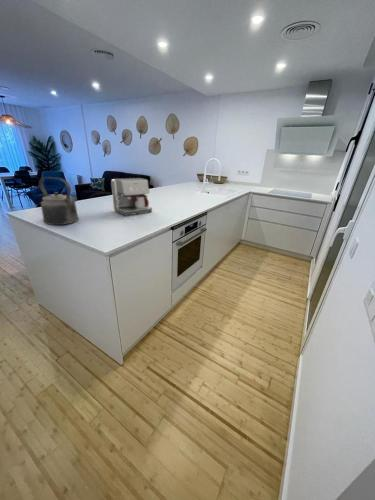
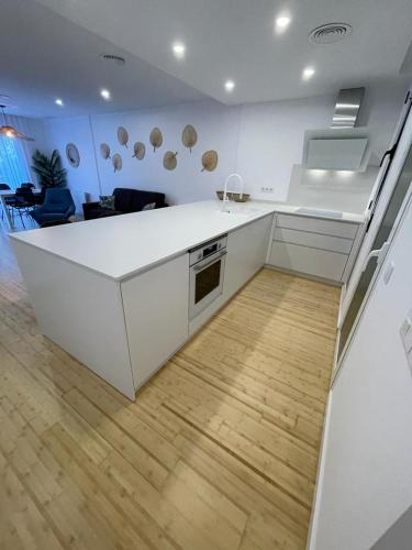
- kettle (60, 200)
- coffee maker (132, 195)
